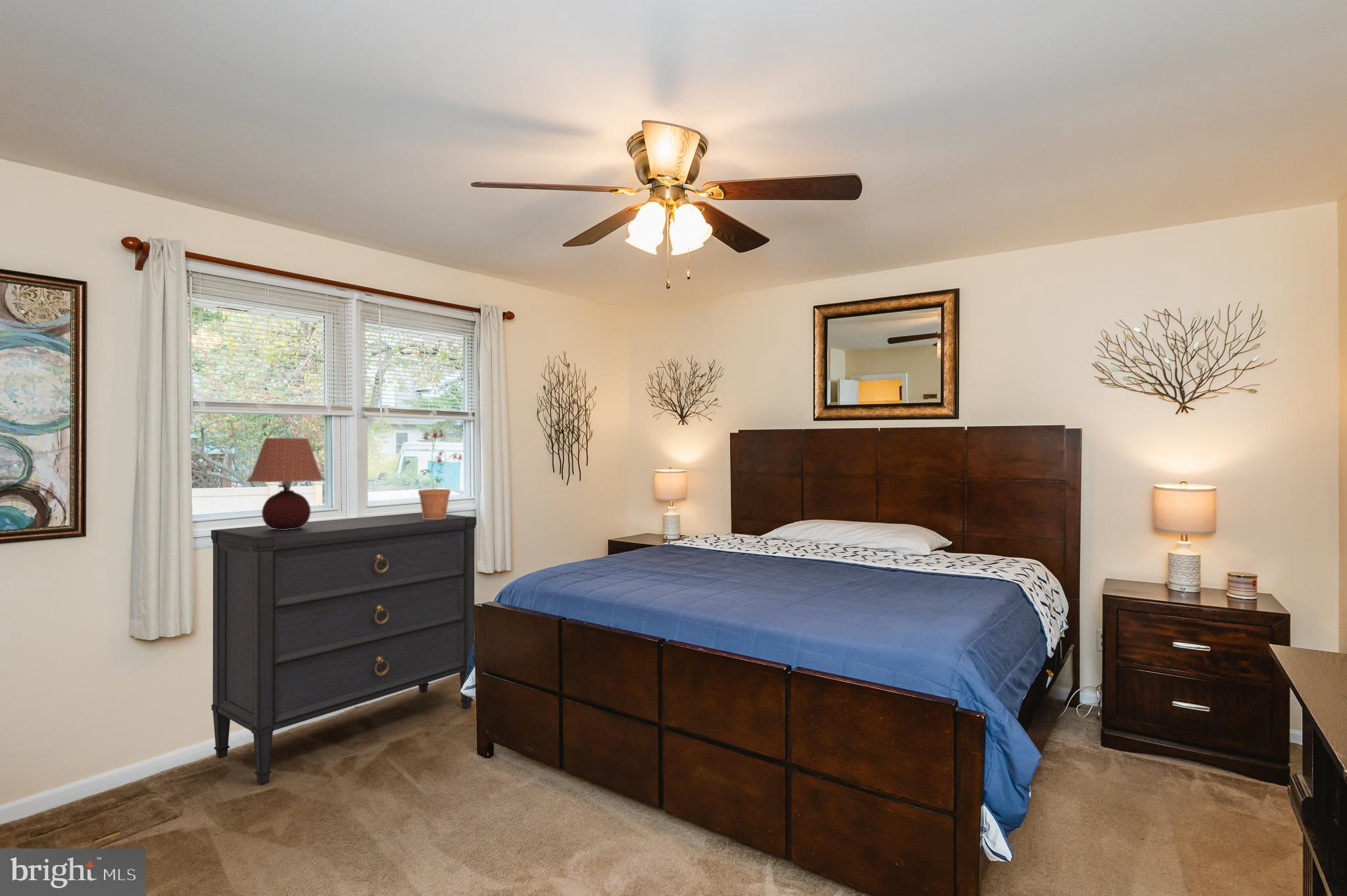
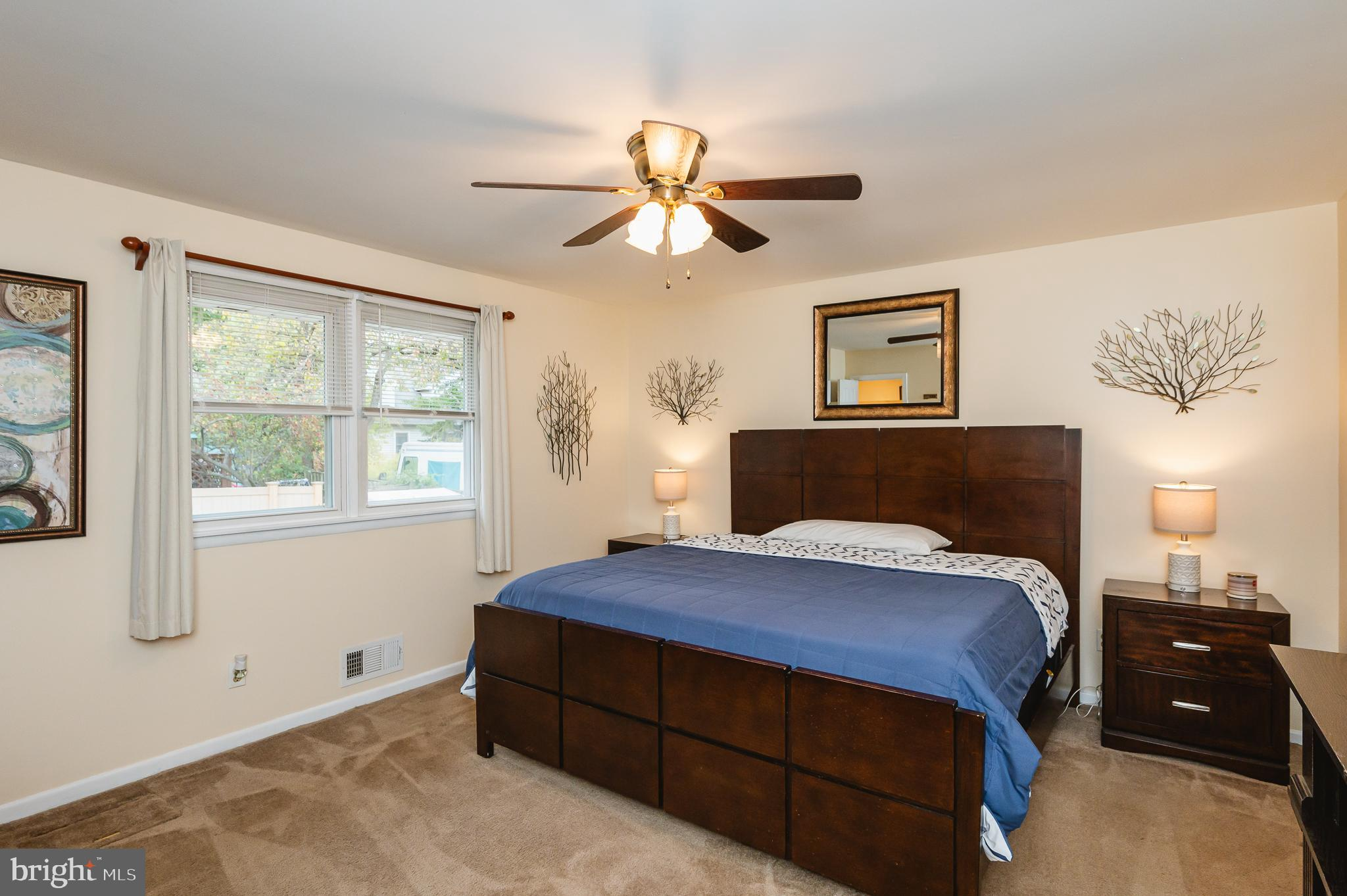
- potted plant (439, 473)
- table lamp (286, 483)
- dresser (356, 626)
